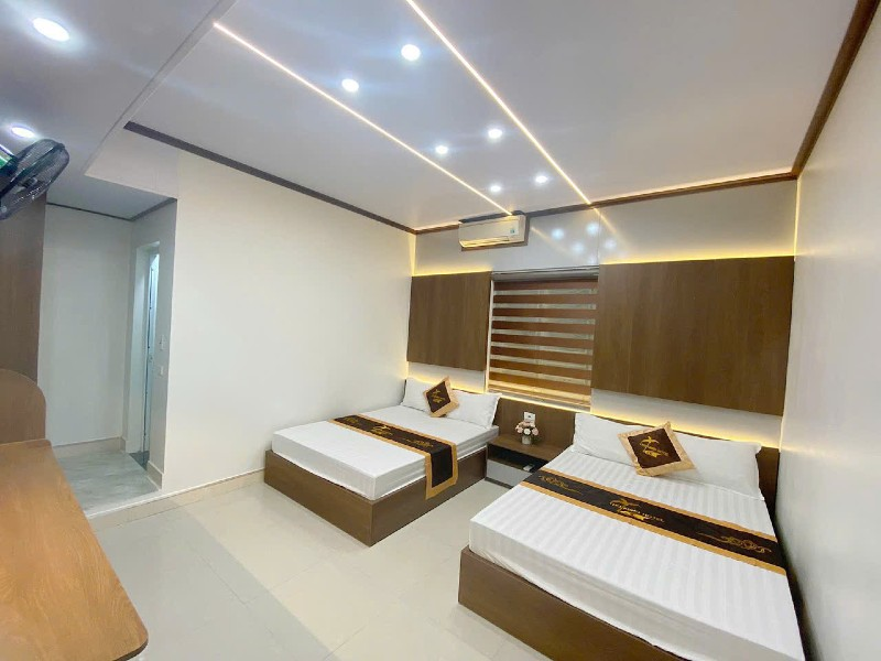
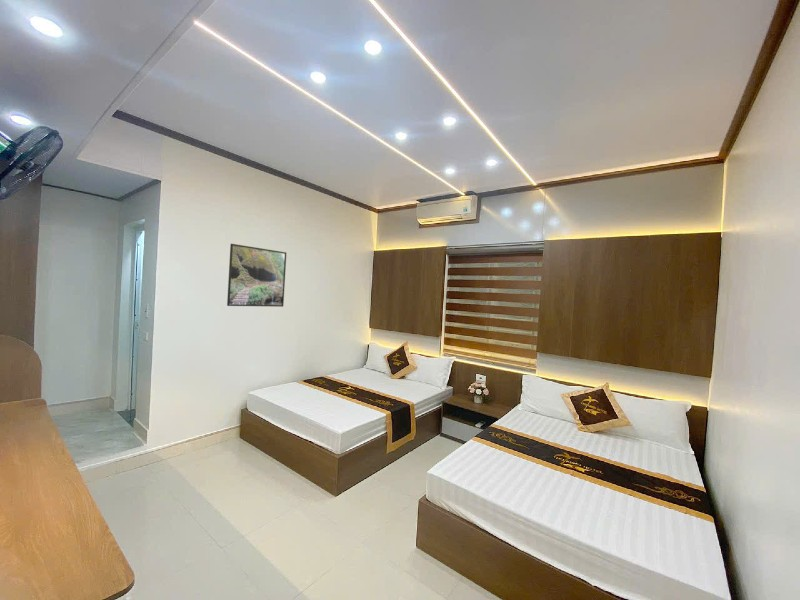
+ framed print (258, 277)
